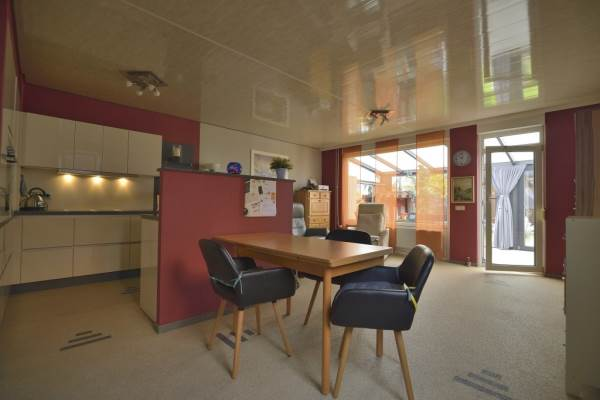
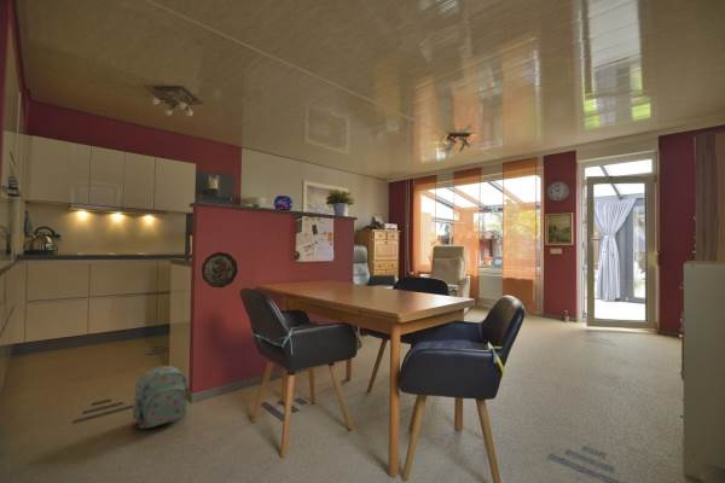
+ decorative plate (219, 269)
+ backpack (162, 395)
